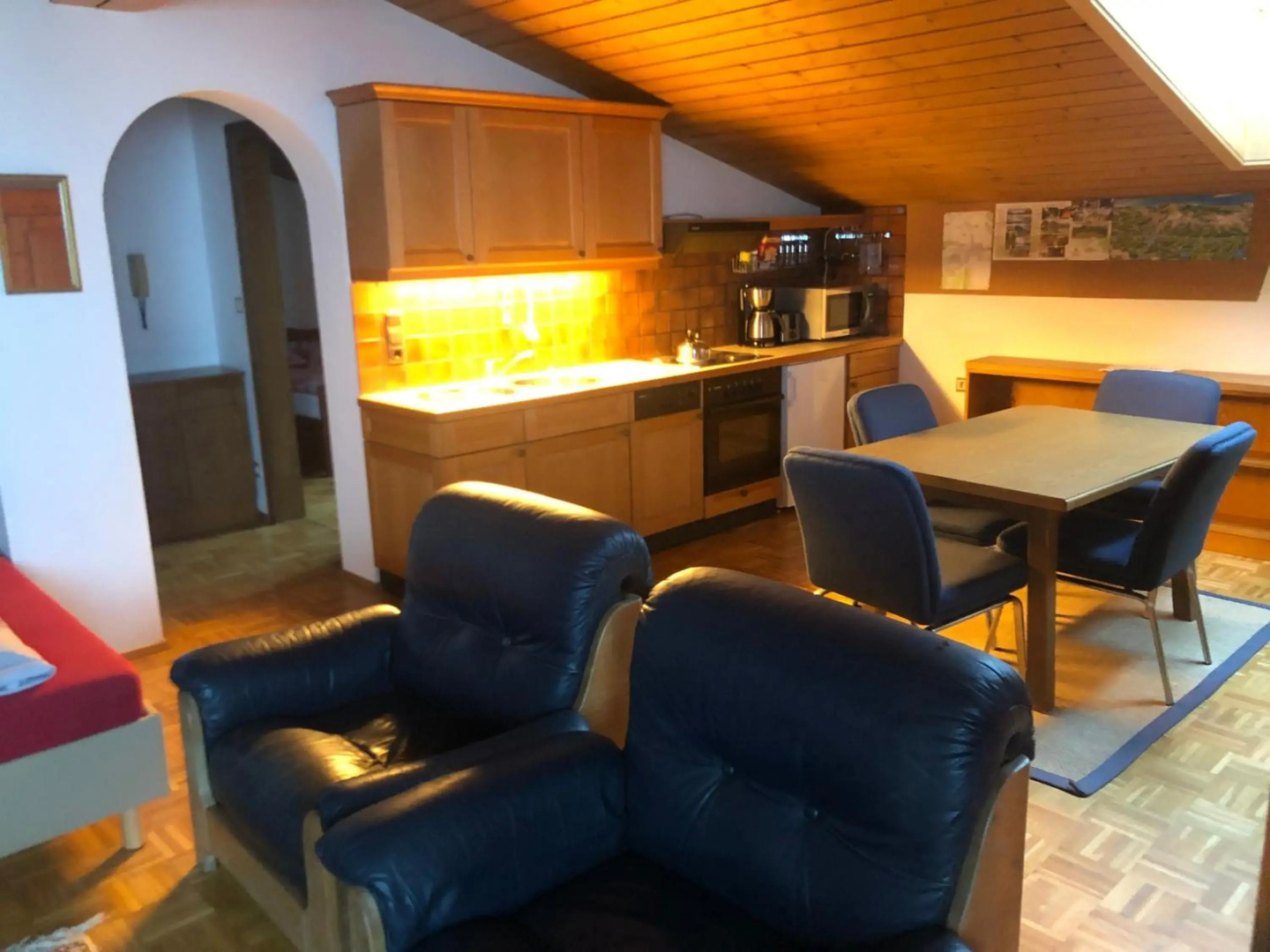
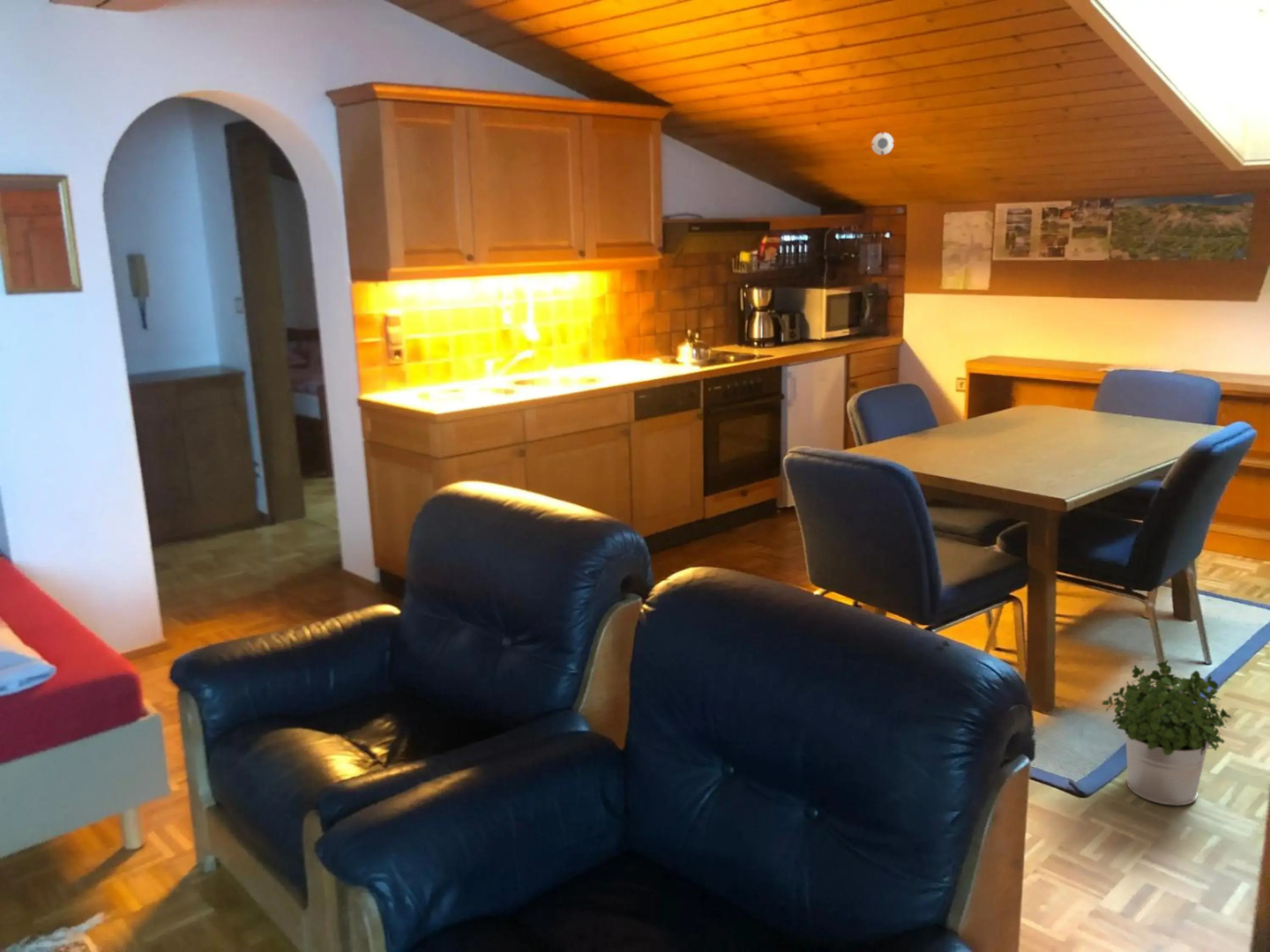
+ smoke detector (882, 143)
+ potted plant (1164, 727)
